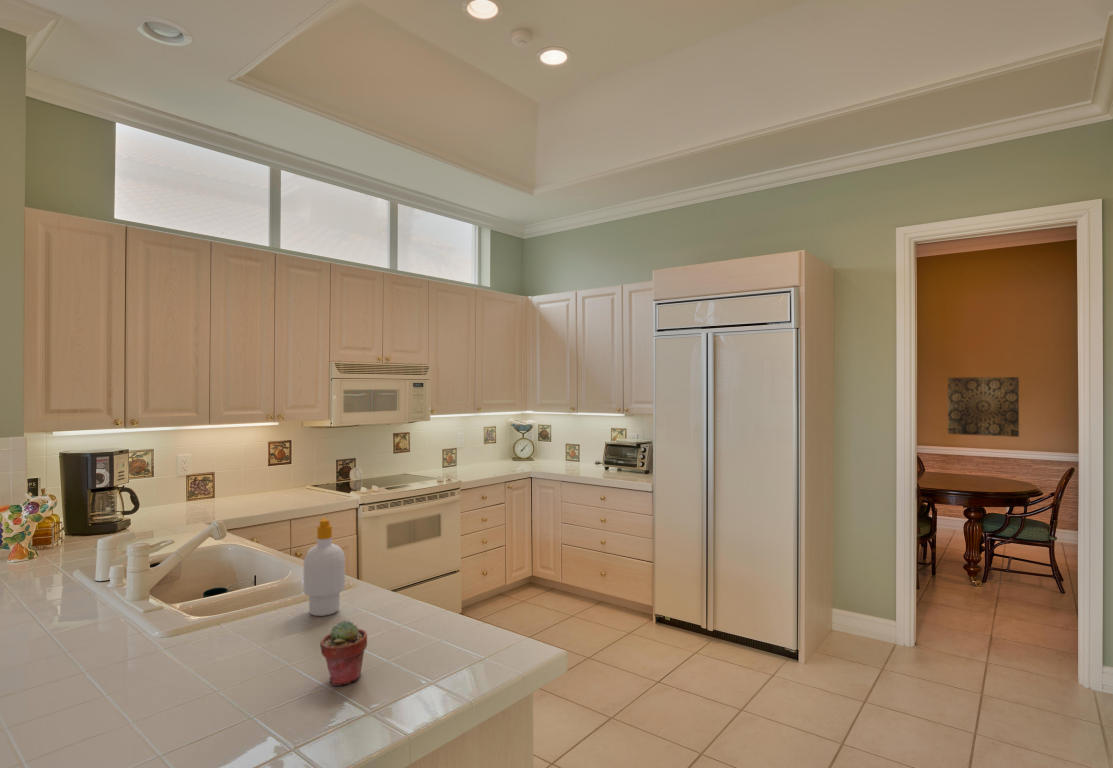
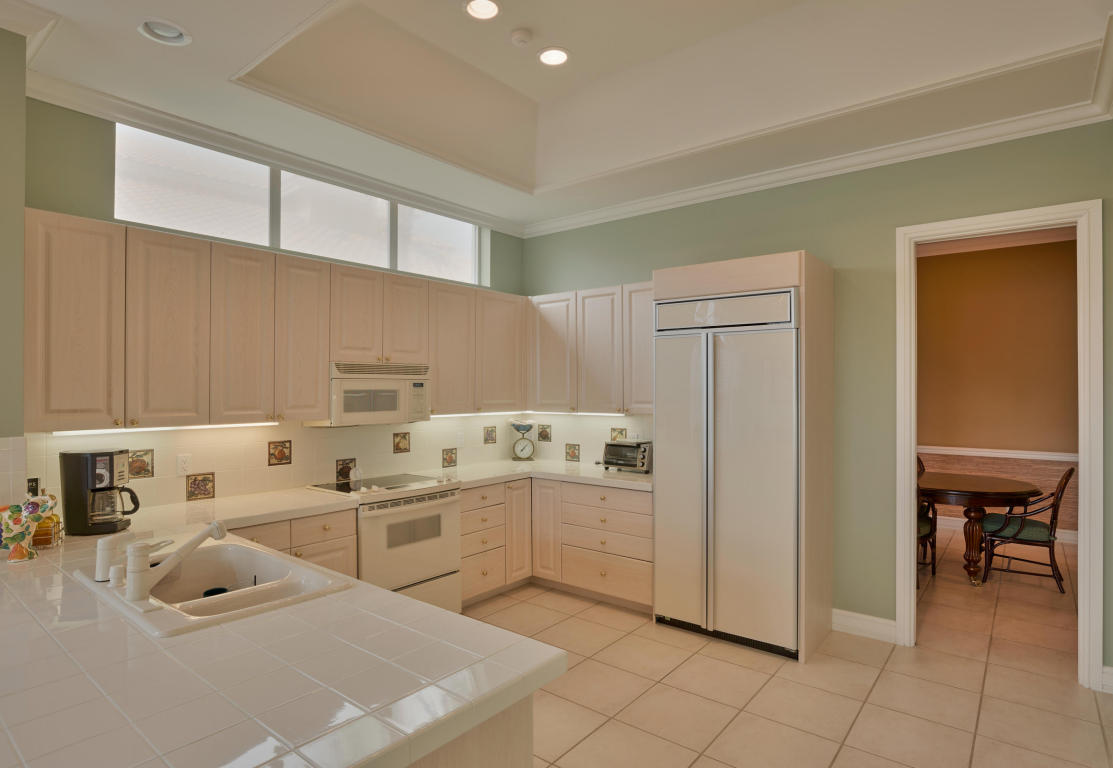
- soap bottle (324, 565)
- wall art (982, 406)
- potted succulent (344, 649)
